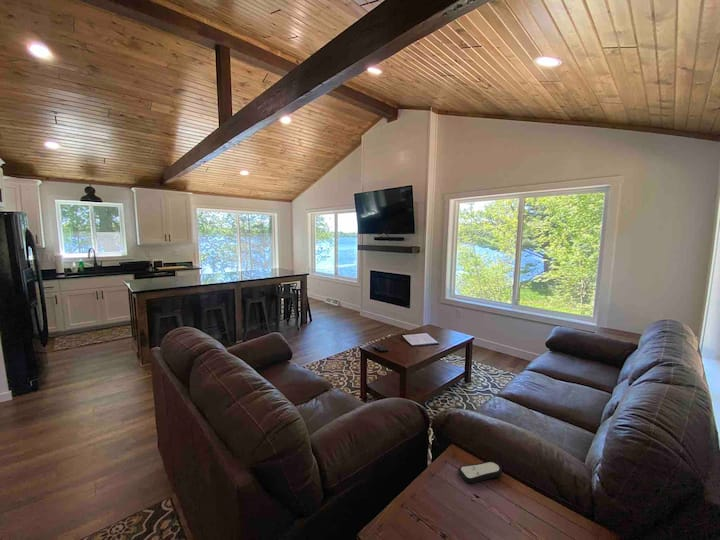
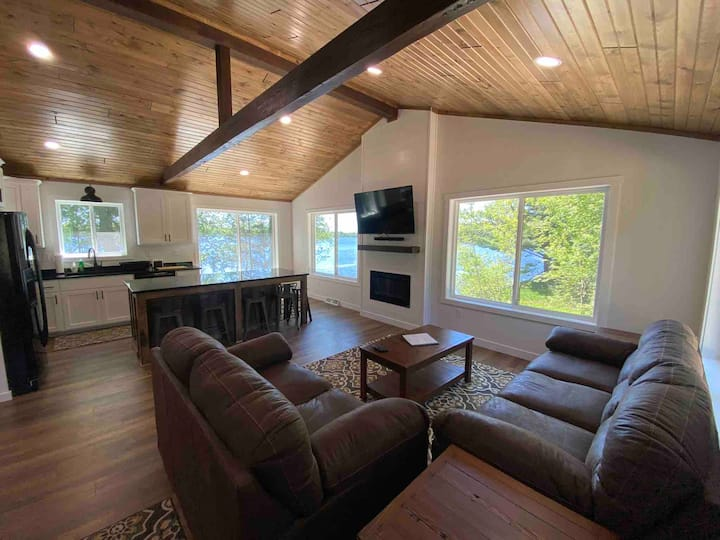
- remote control (480, 471)
